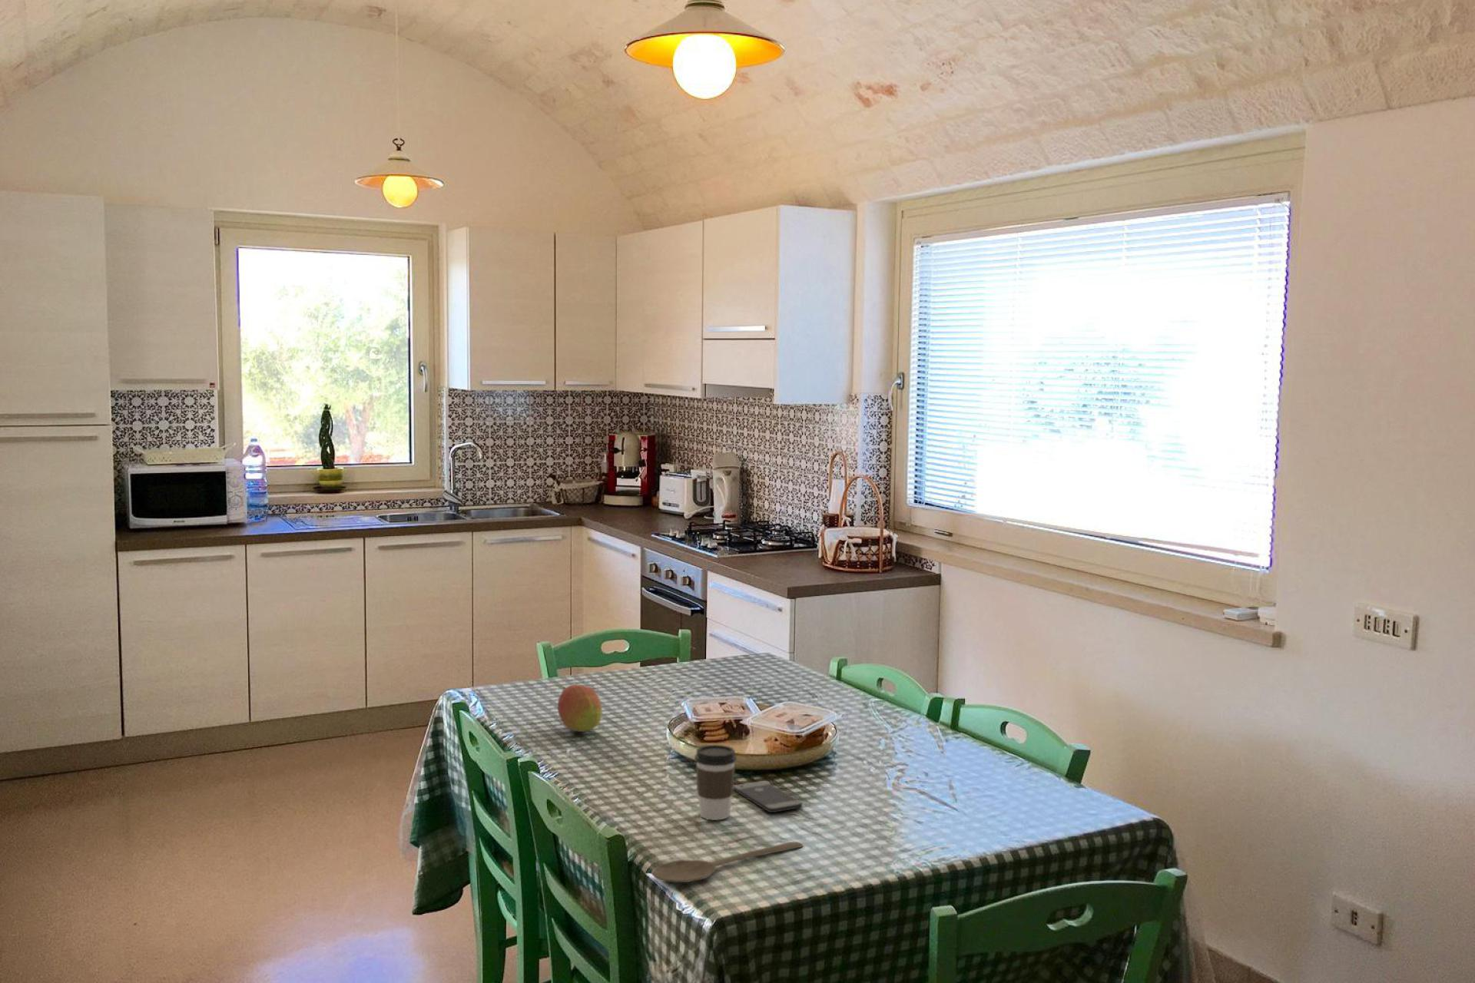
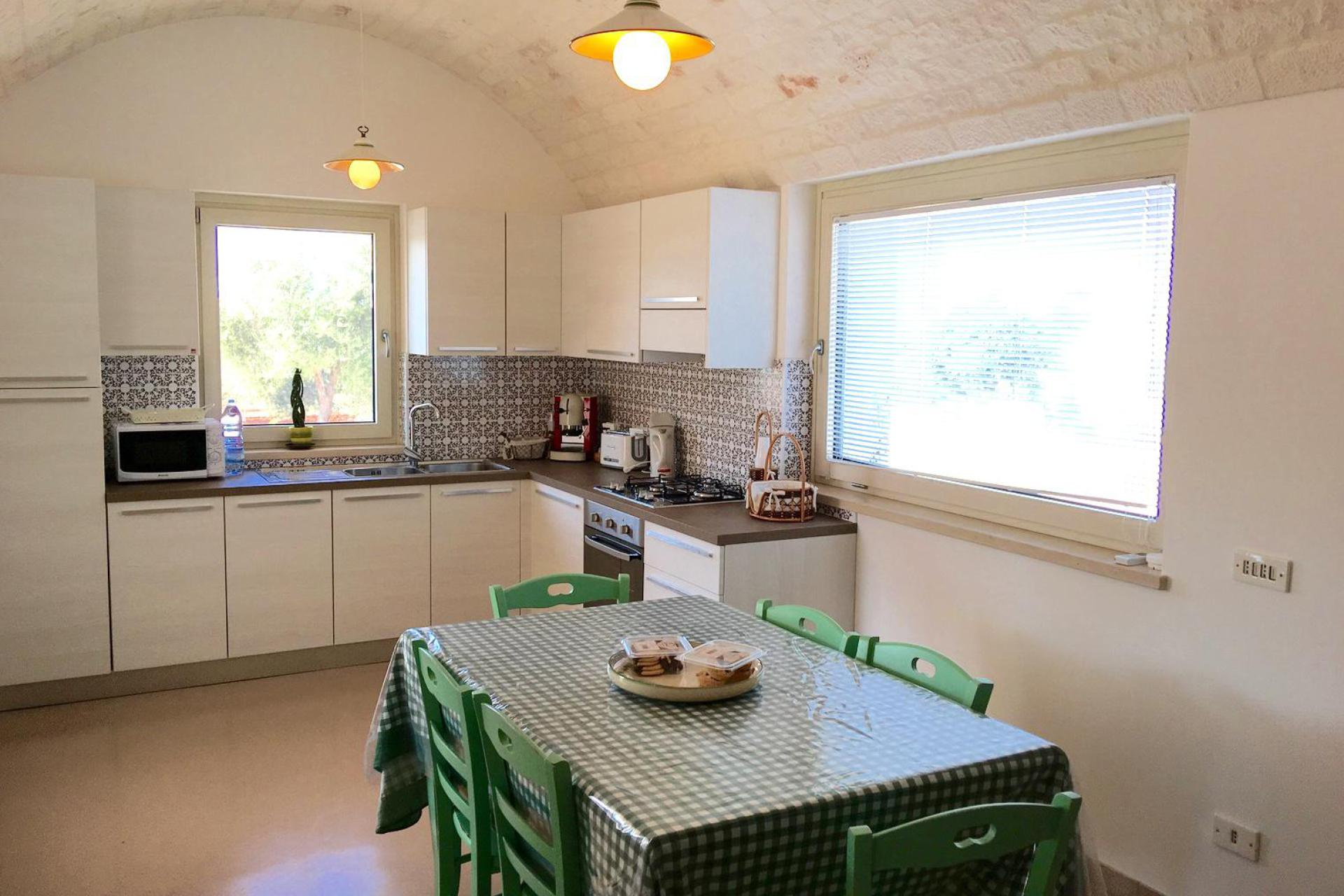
- smartphone (767, 796)
- coffee cup (716, 782)
- fruit (579, 708)
- wooden spoon (731, 859)
